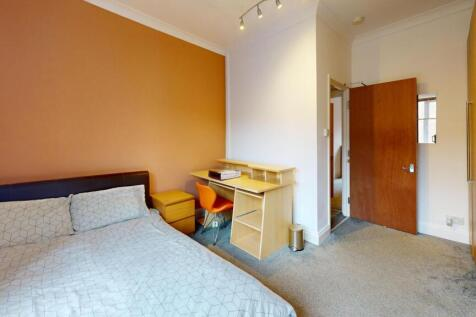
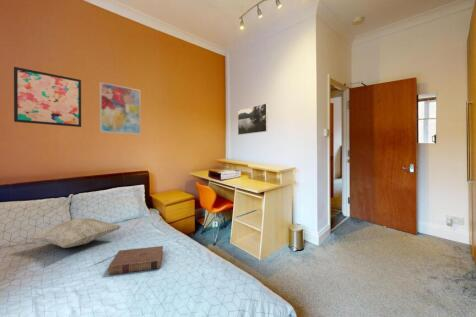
+ wall art (50, 99)
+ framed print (251, 120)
+ decorative pillow (77, 231)
+ wall art (121, 109)
+ book (138, 259)
